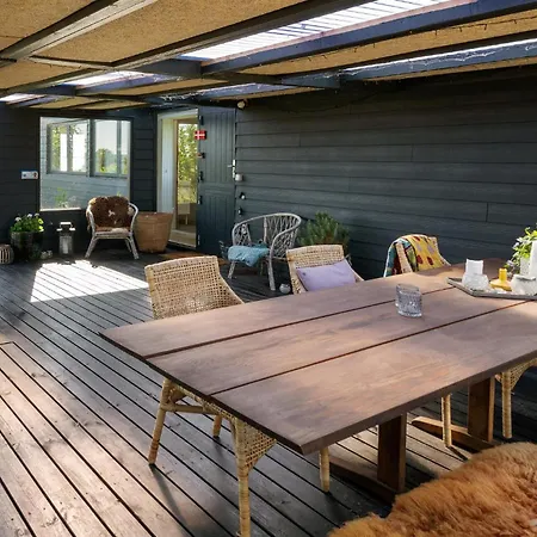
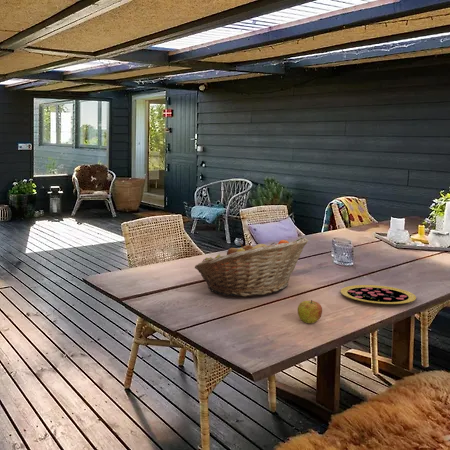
+ apple (309, 310)
+ pizza (377, 294)
+ fruit basket (253, 262)
